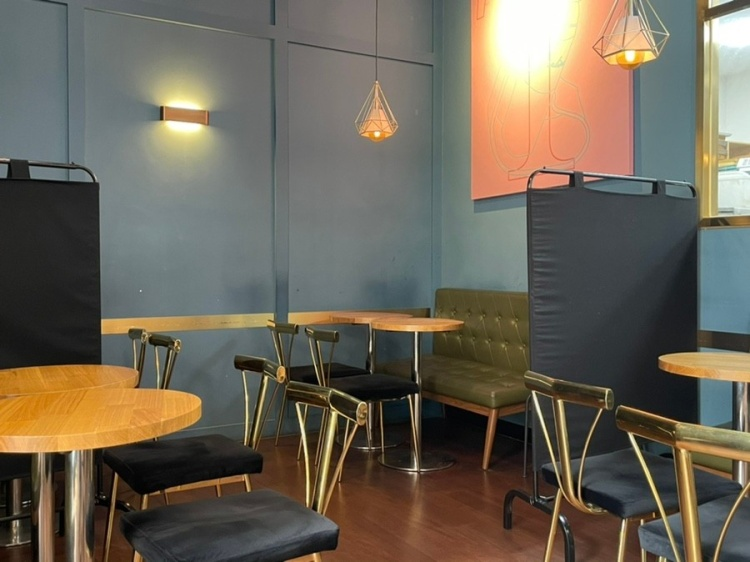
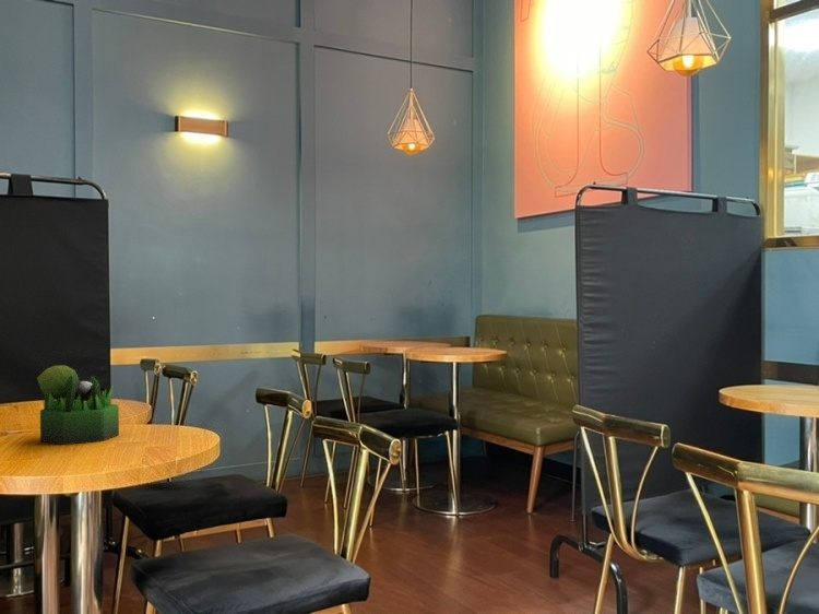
+ plant (79, 401)
